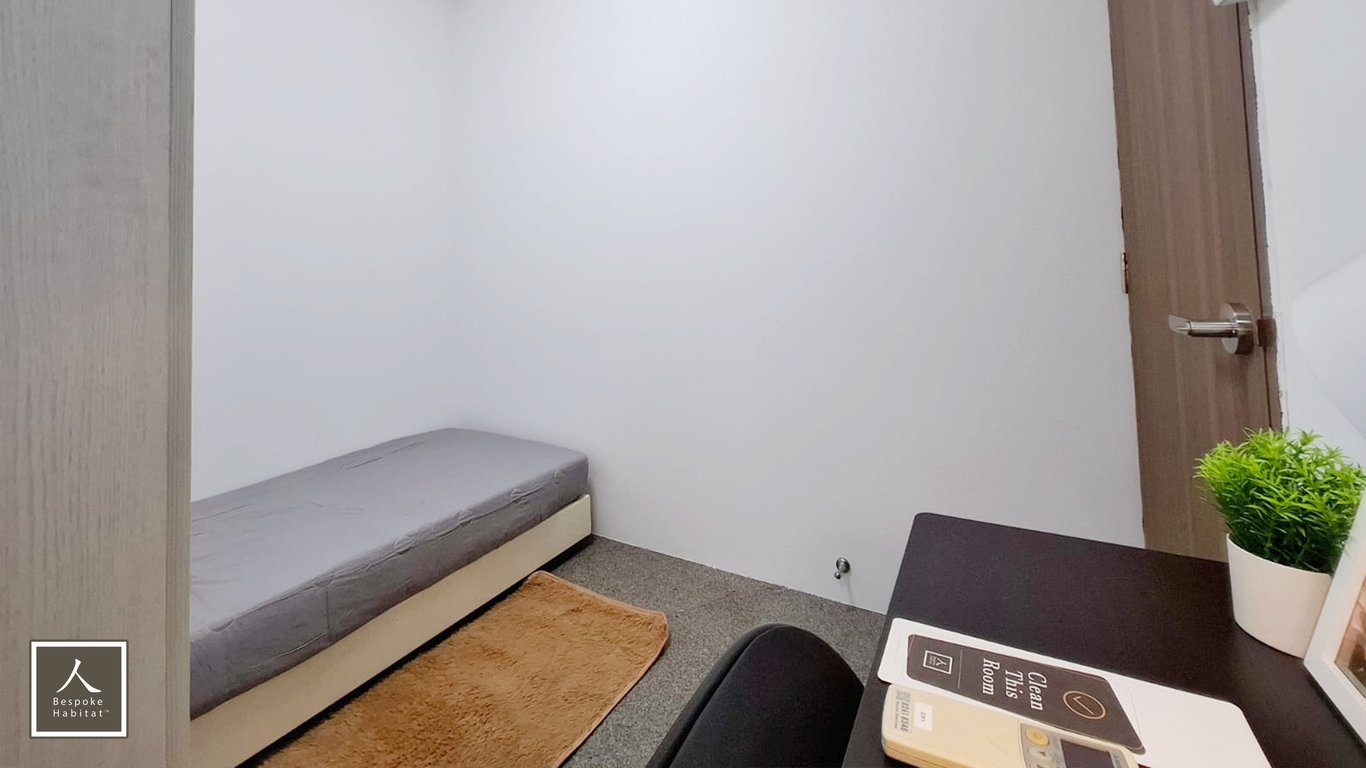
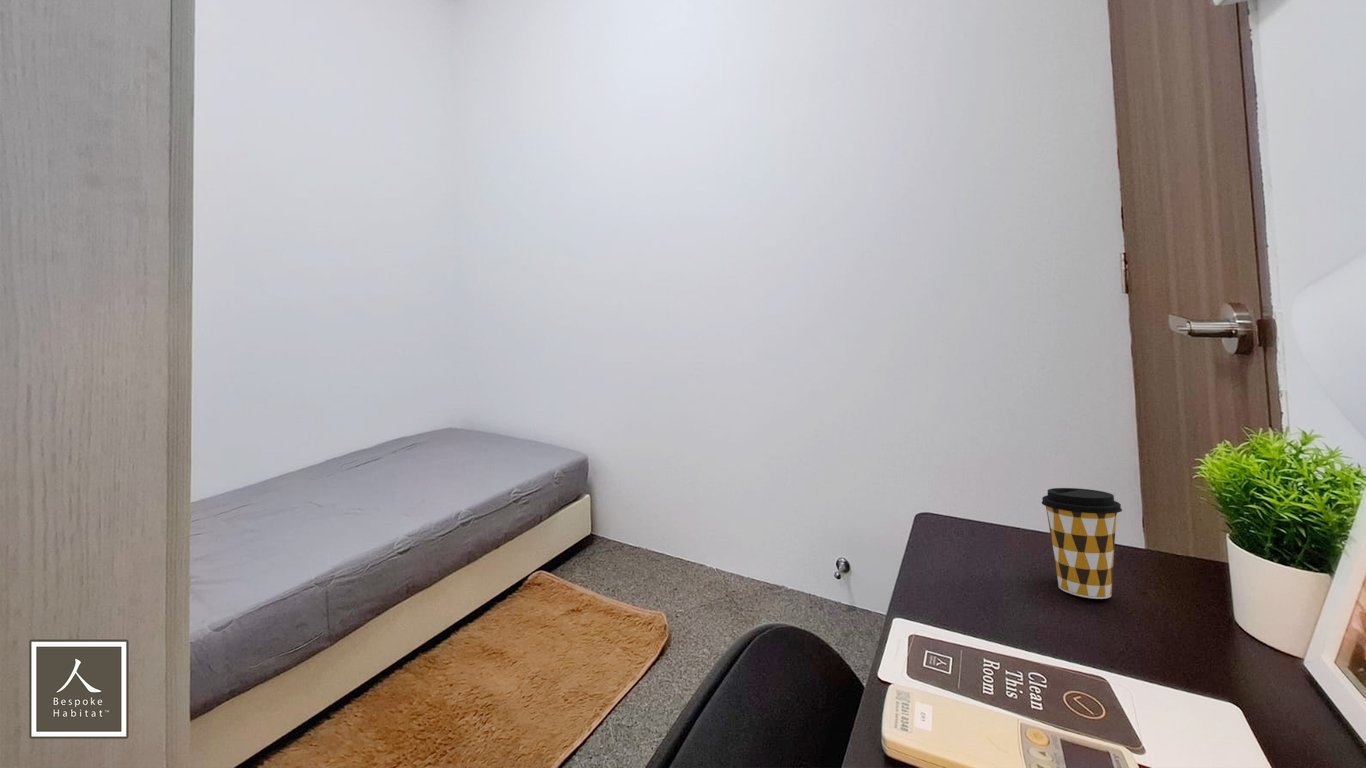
+ coffee cup (1081, 541)
